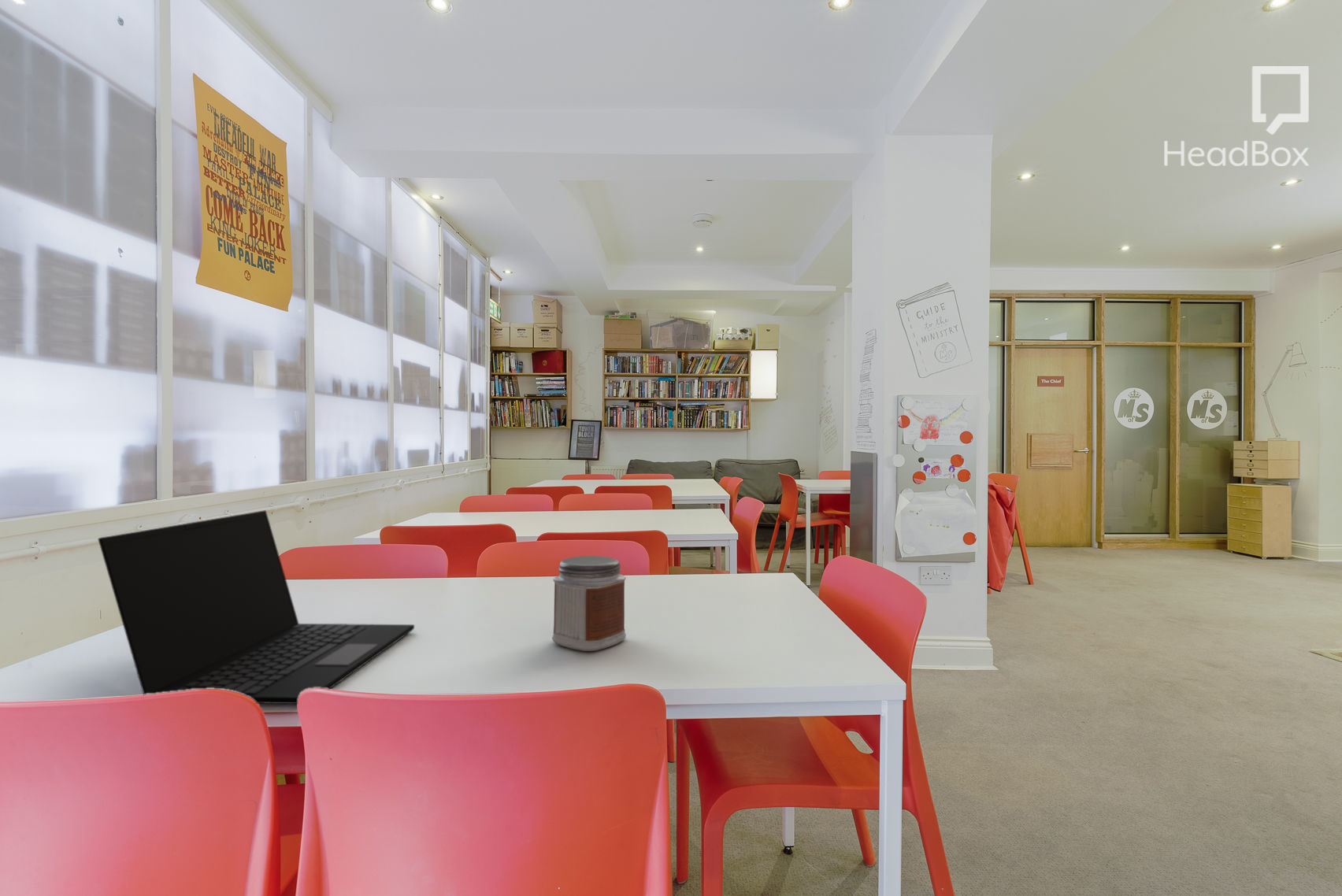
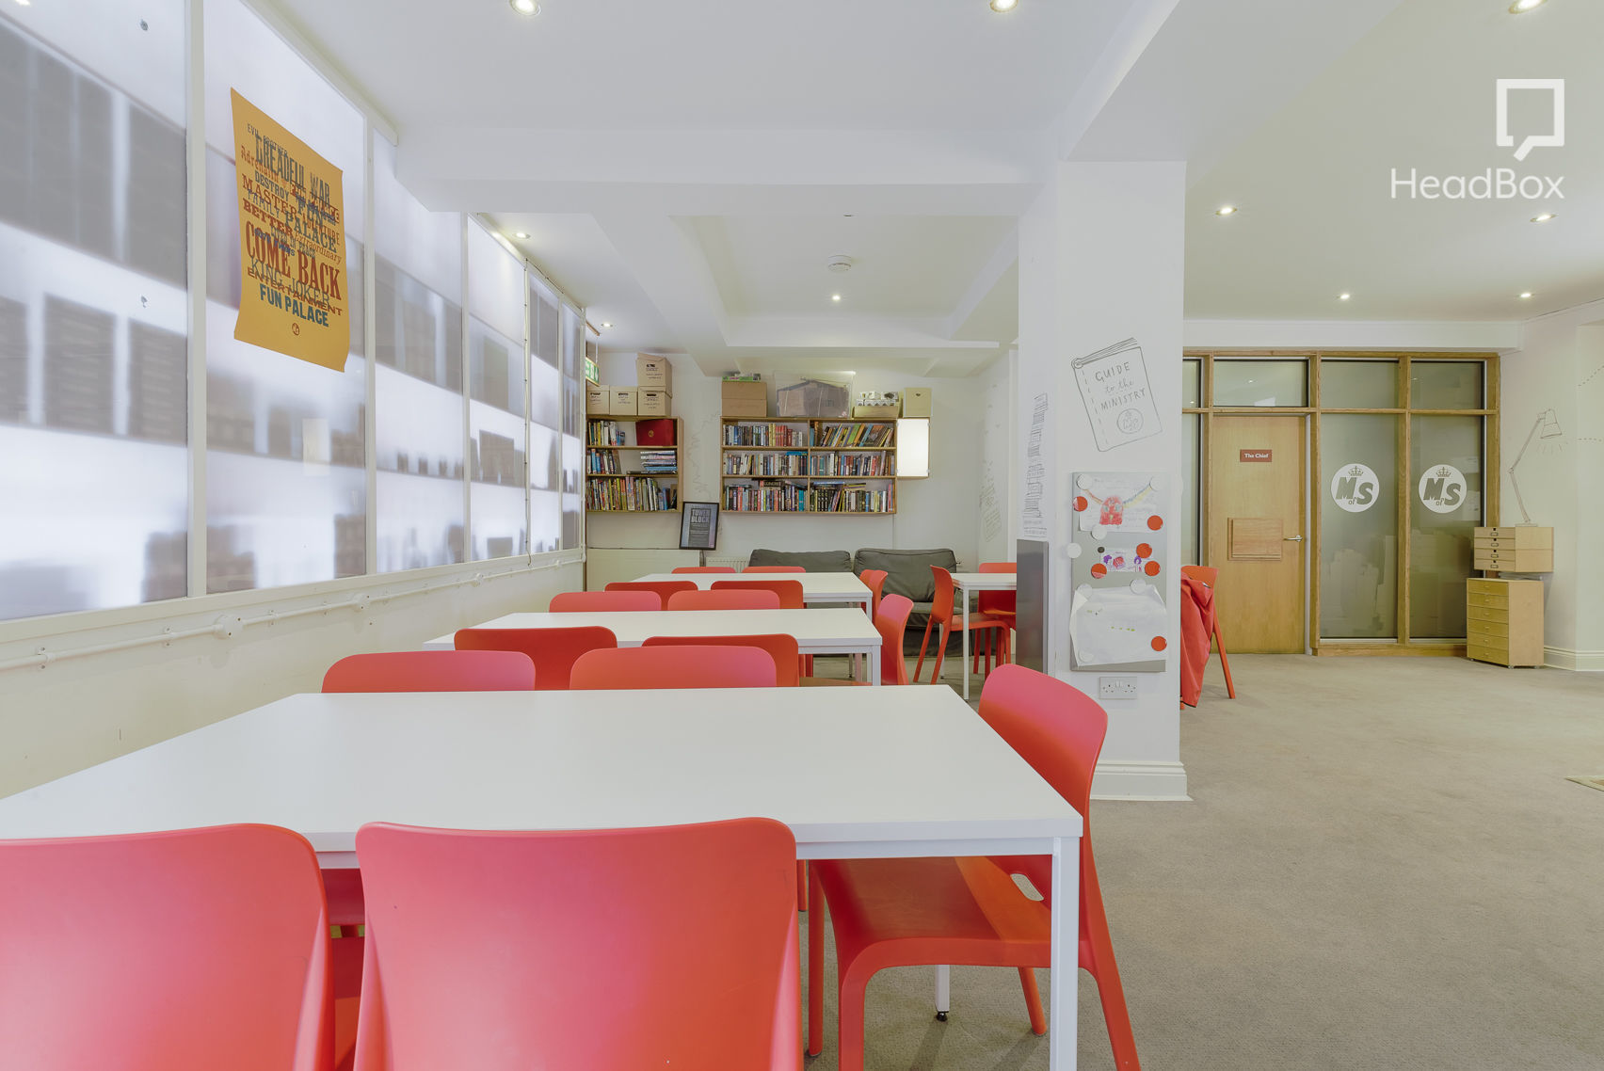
- jar (589, 600)
- laptop (281, 591)
